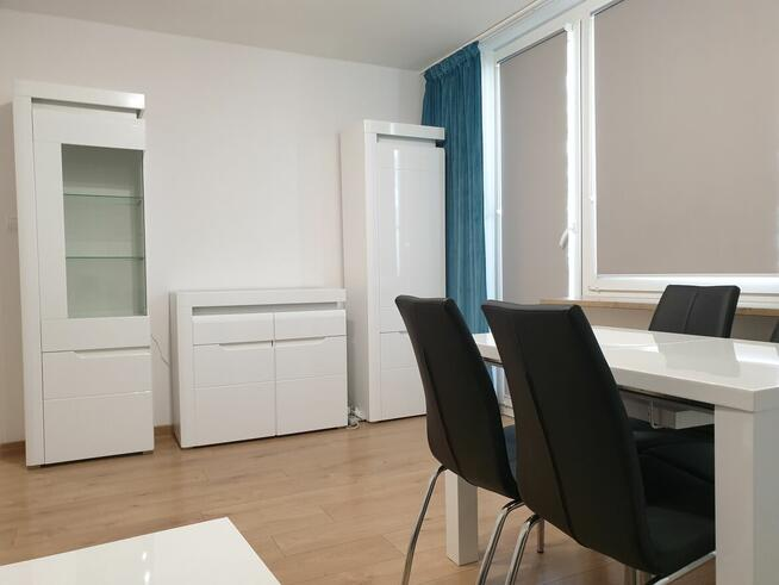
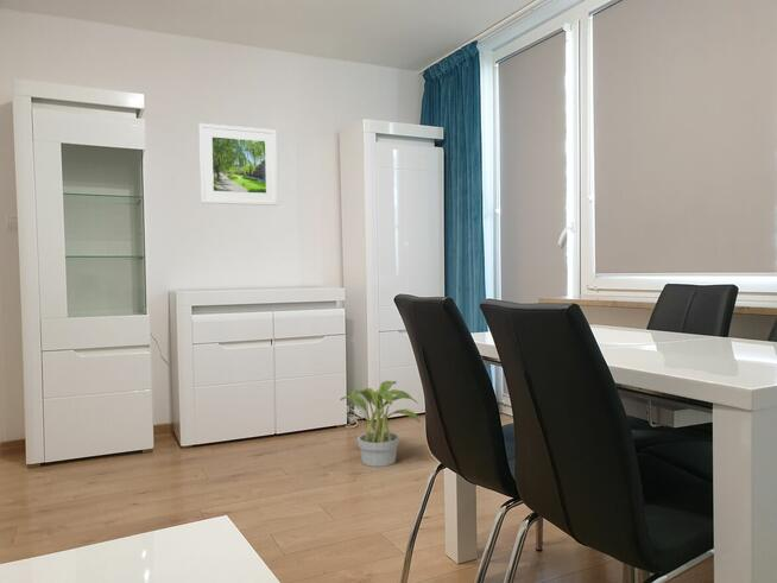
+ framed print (239, 165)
+ potted plant (377, 423)
